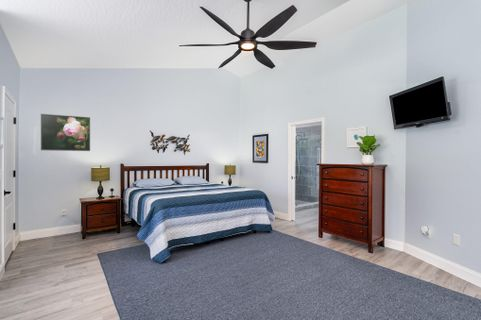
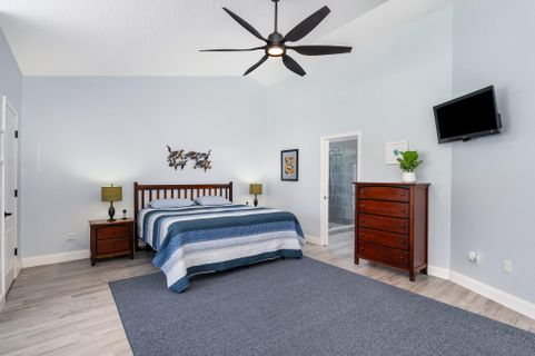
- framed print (66, 133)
